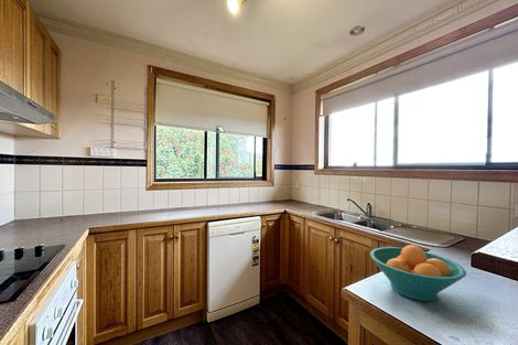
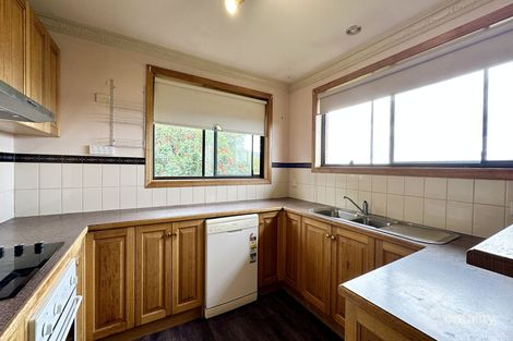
- fruit bowl (412, 268)
